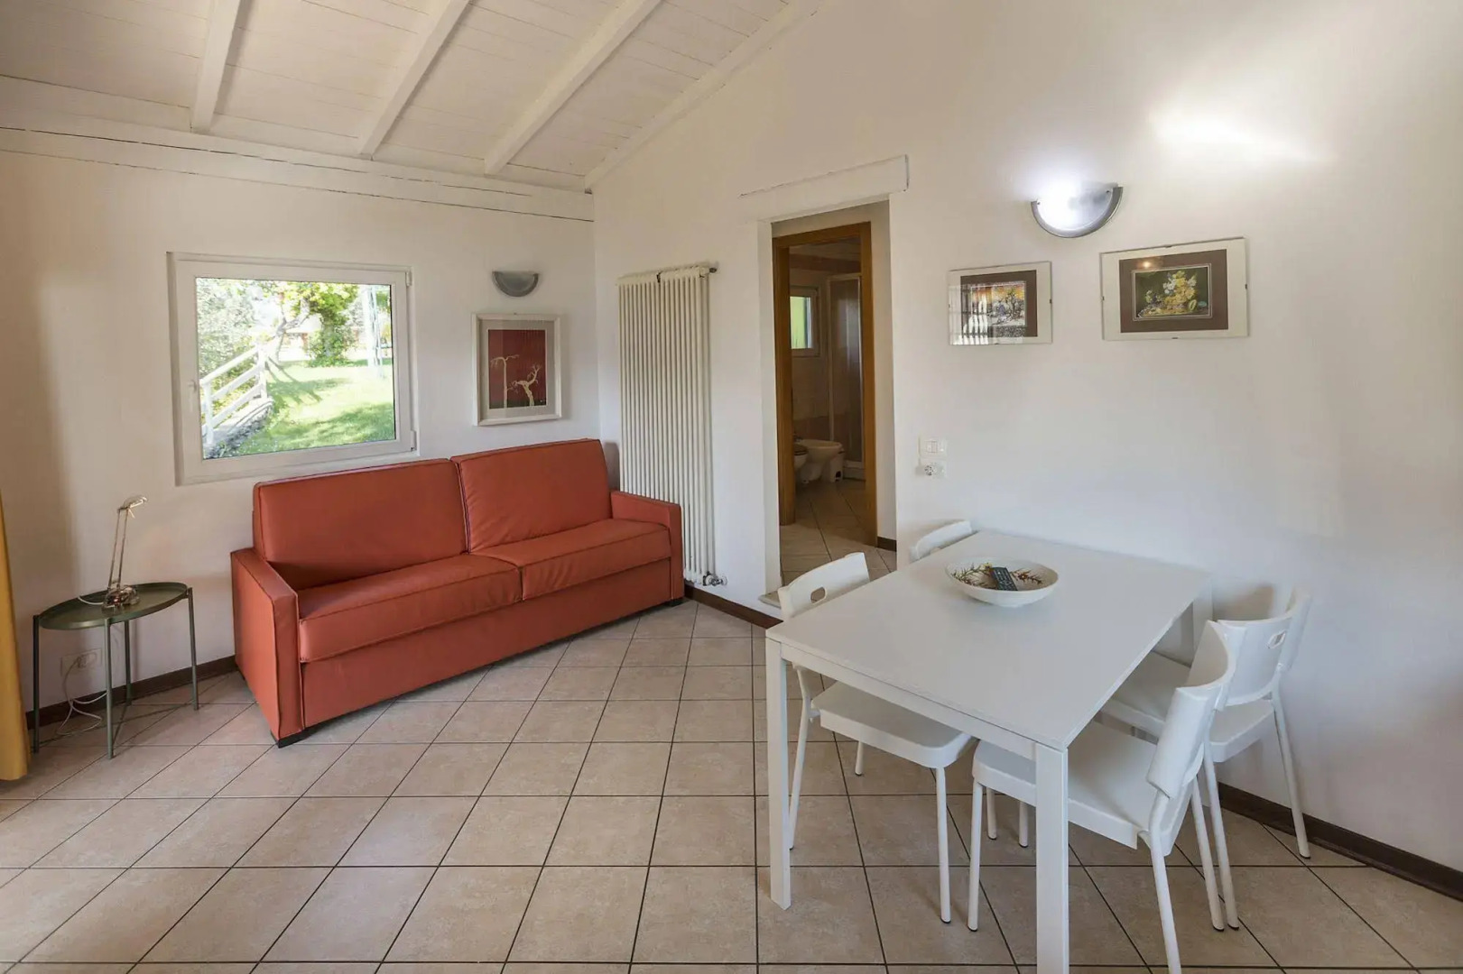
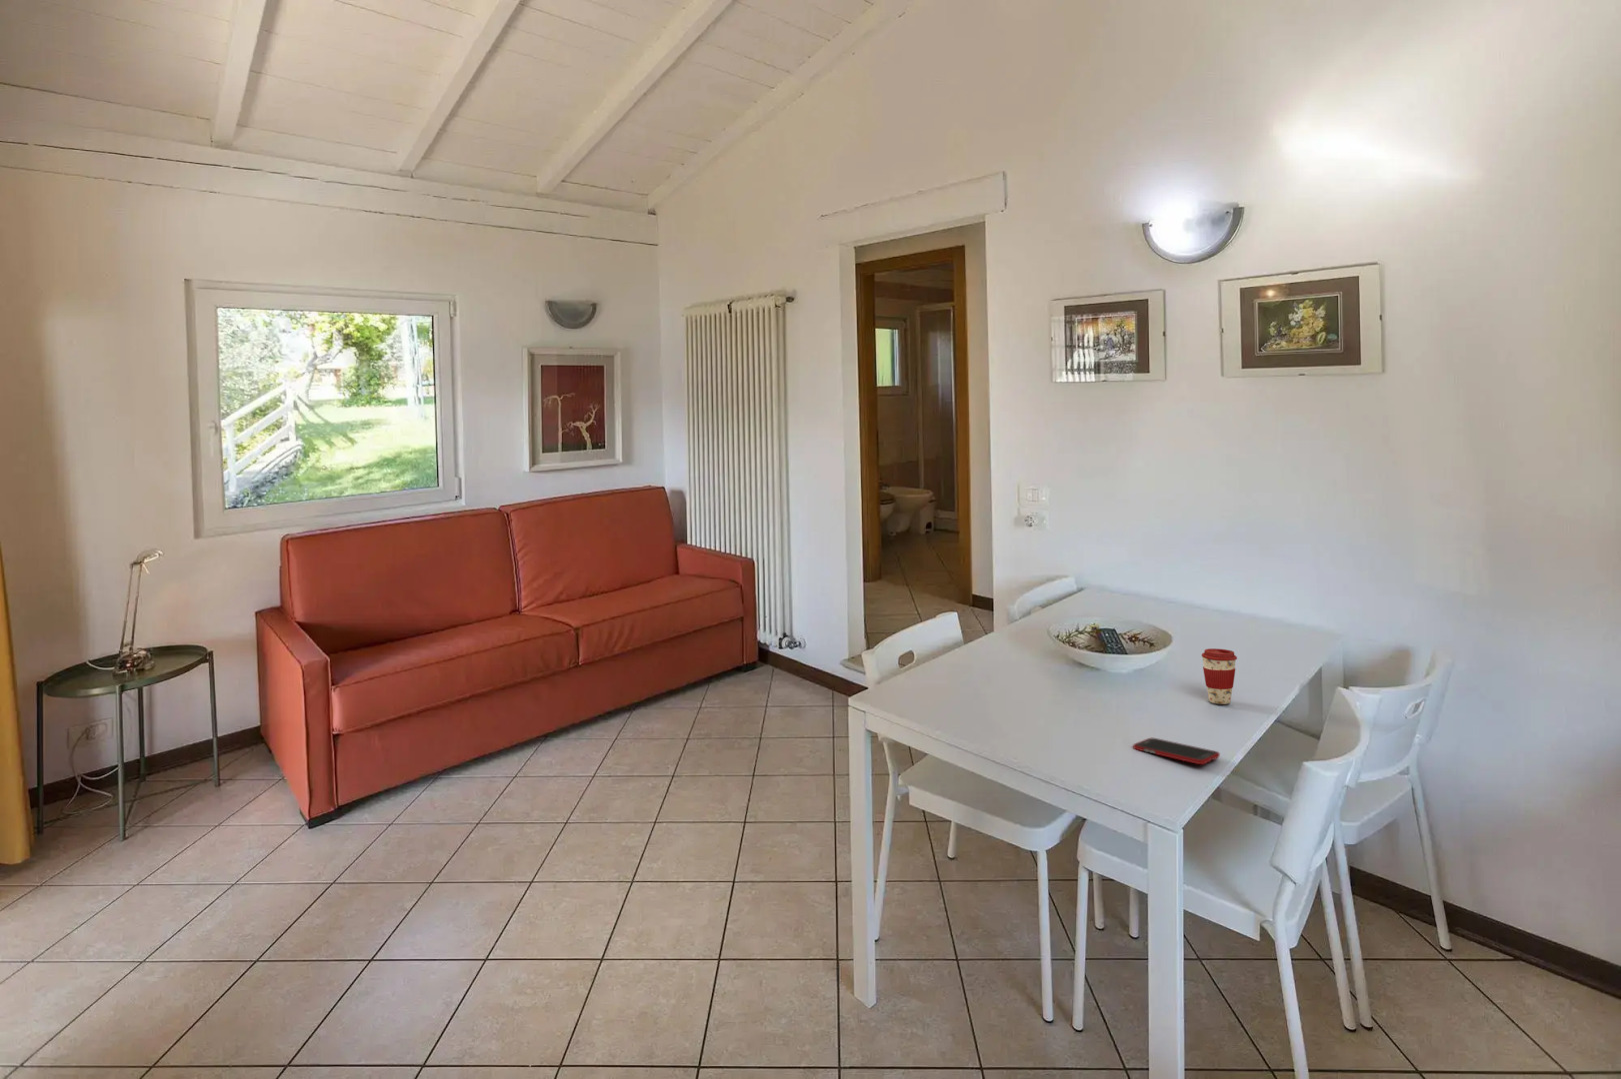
+ coffee cup (1218, 676)
+ cell phone (1175, 750)
